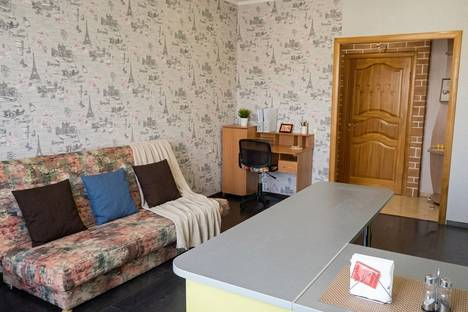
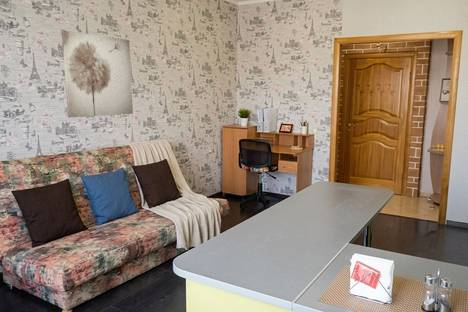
+ wall art (100, 76)
